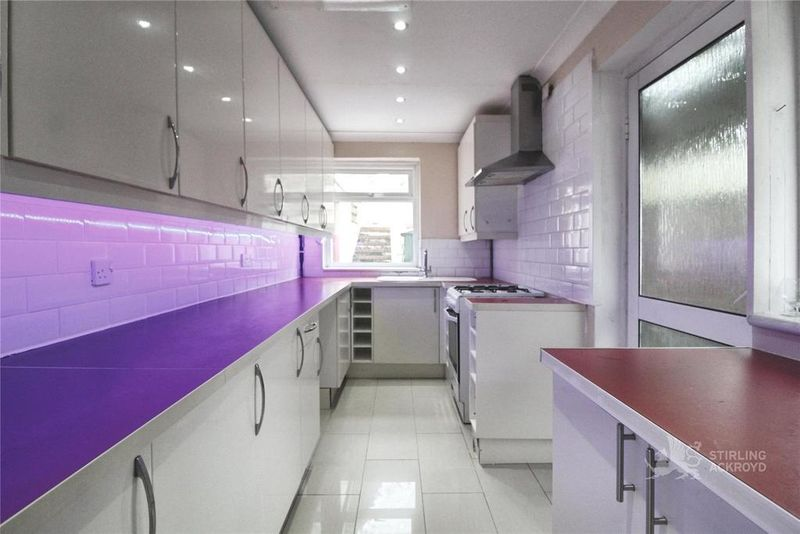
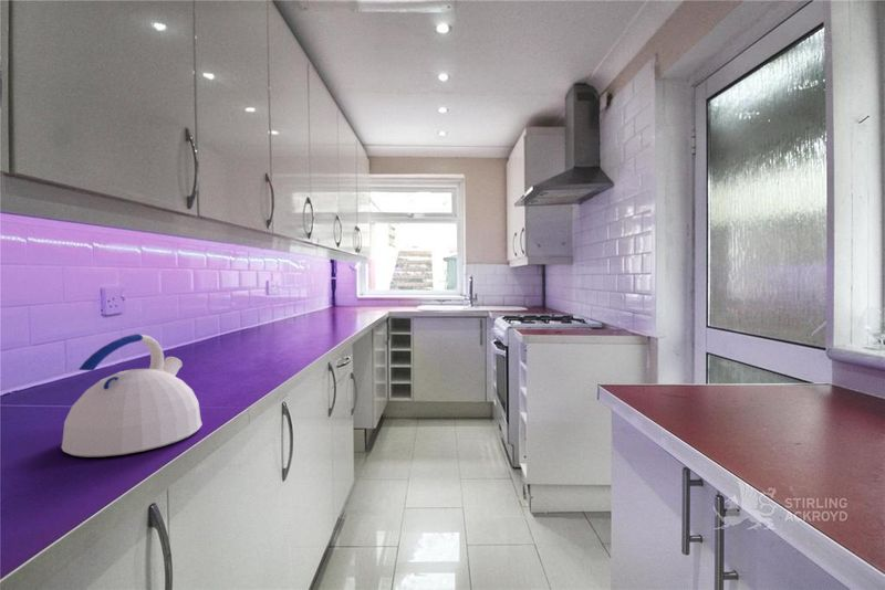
+ kettle (136, 384)
